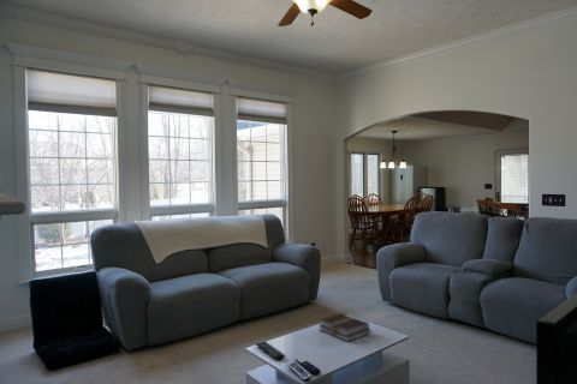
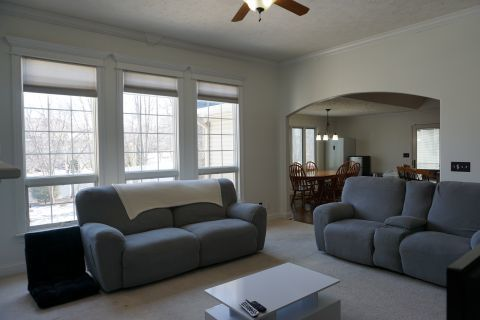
- book (344, 325)
- remote control (269, 350)
